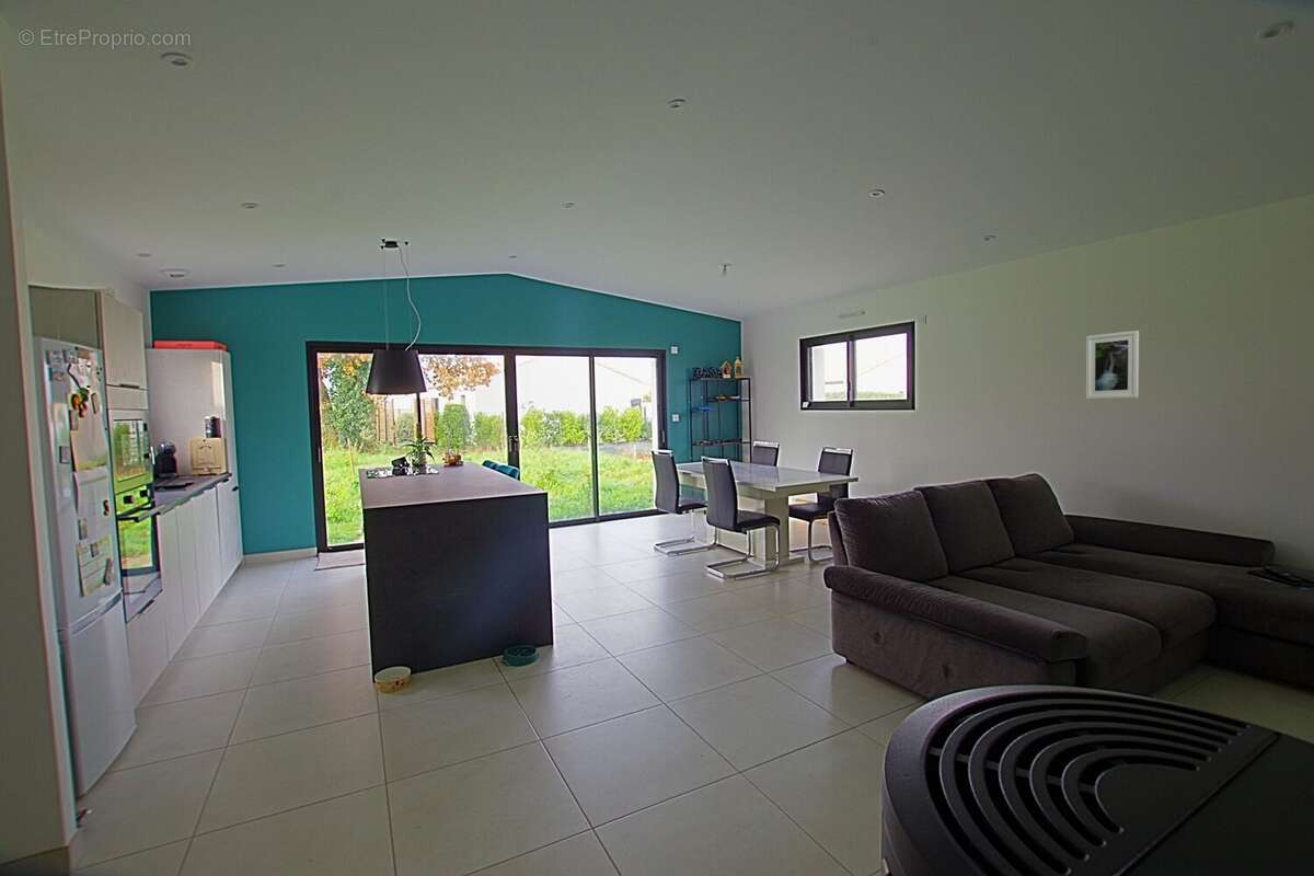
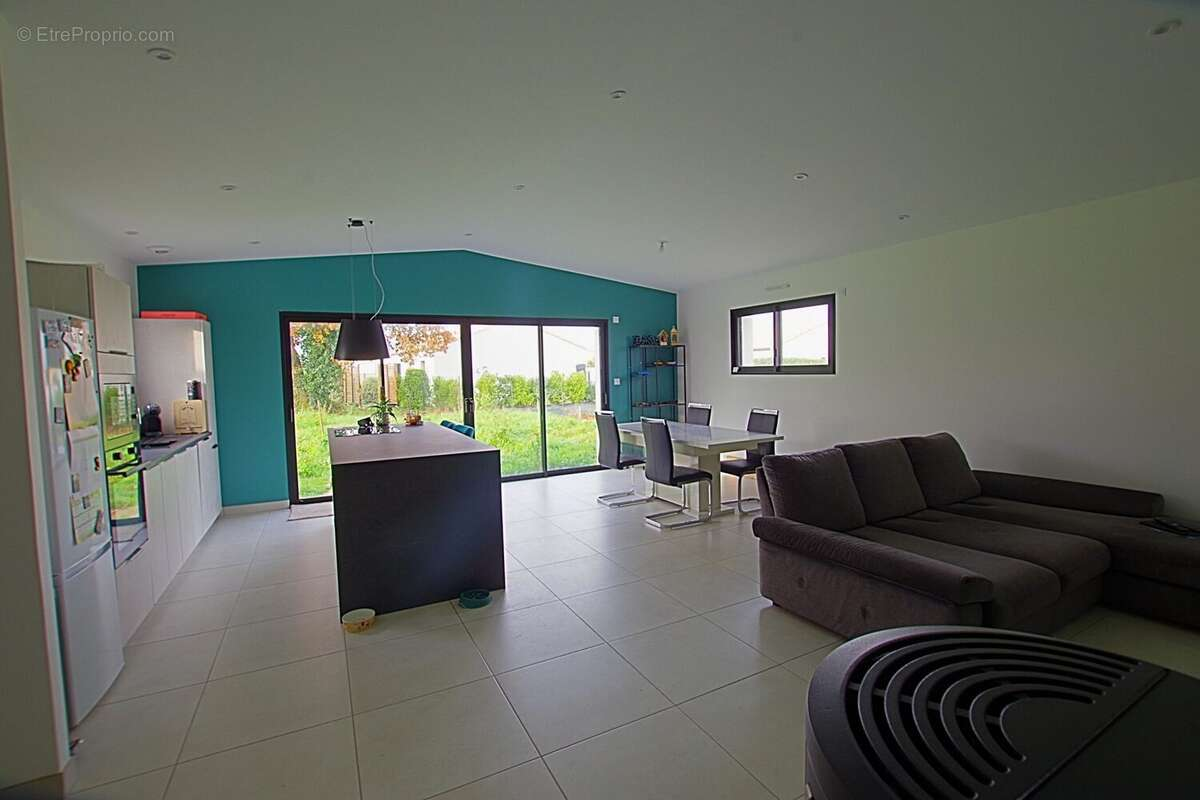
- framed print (1111, 366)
